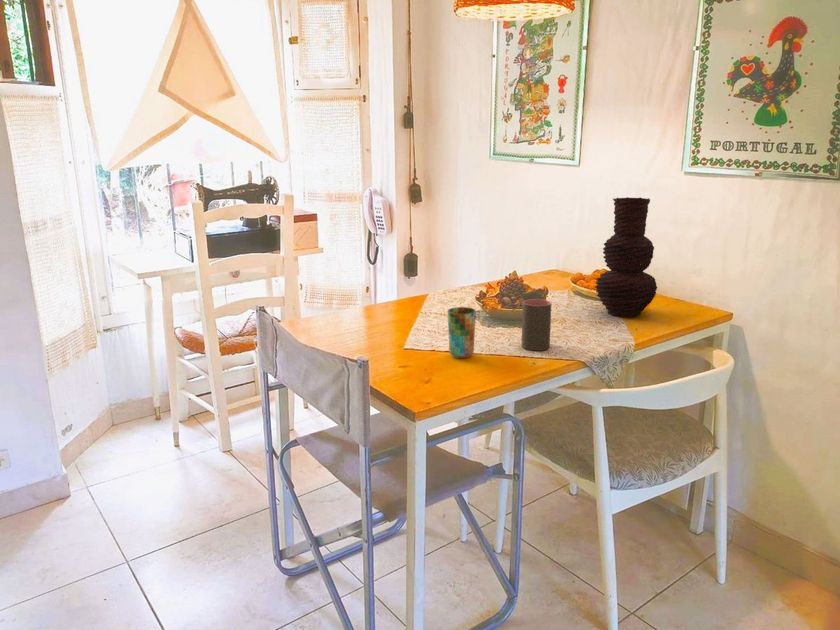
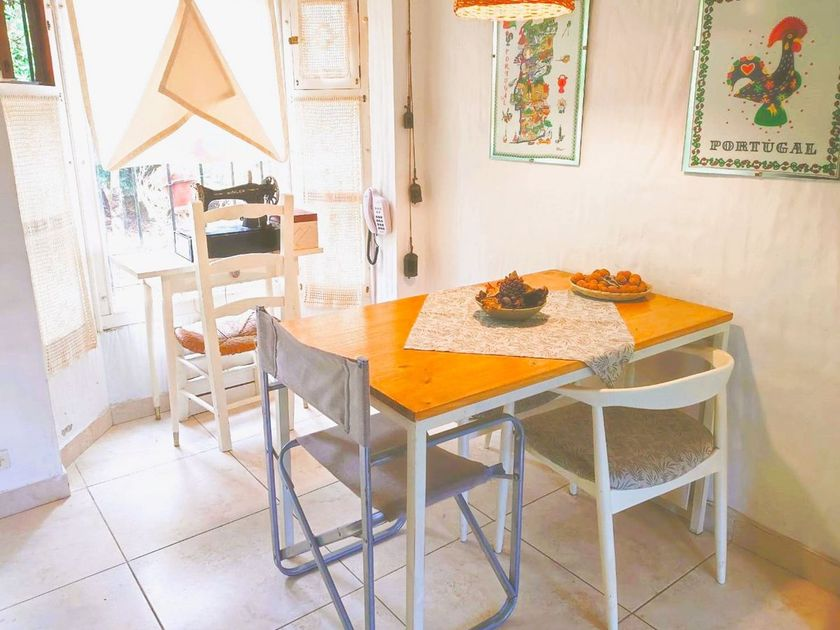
- vase (627, 257)
- cup (536, 324)
- cup (461, 333)
